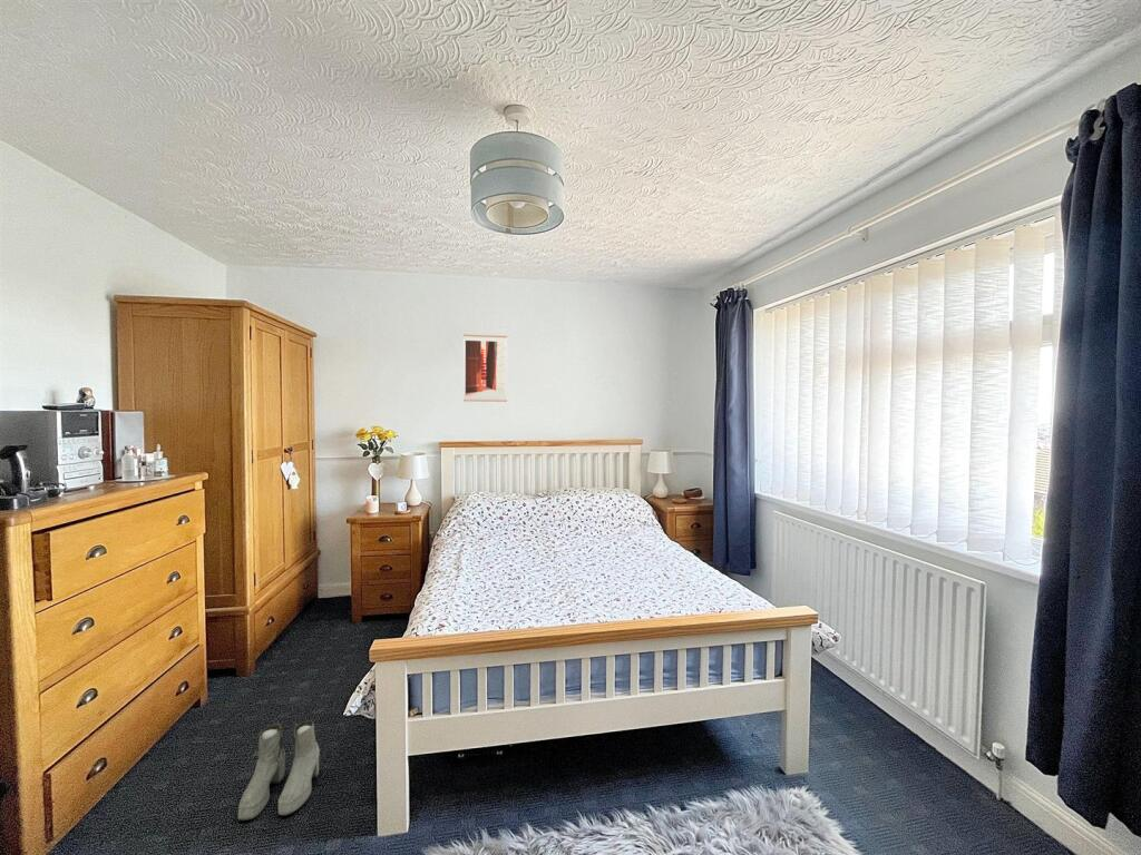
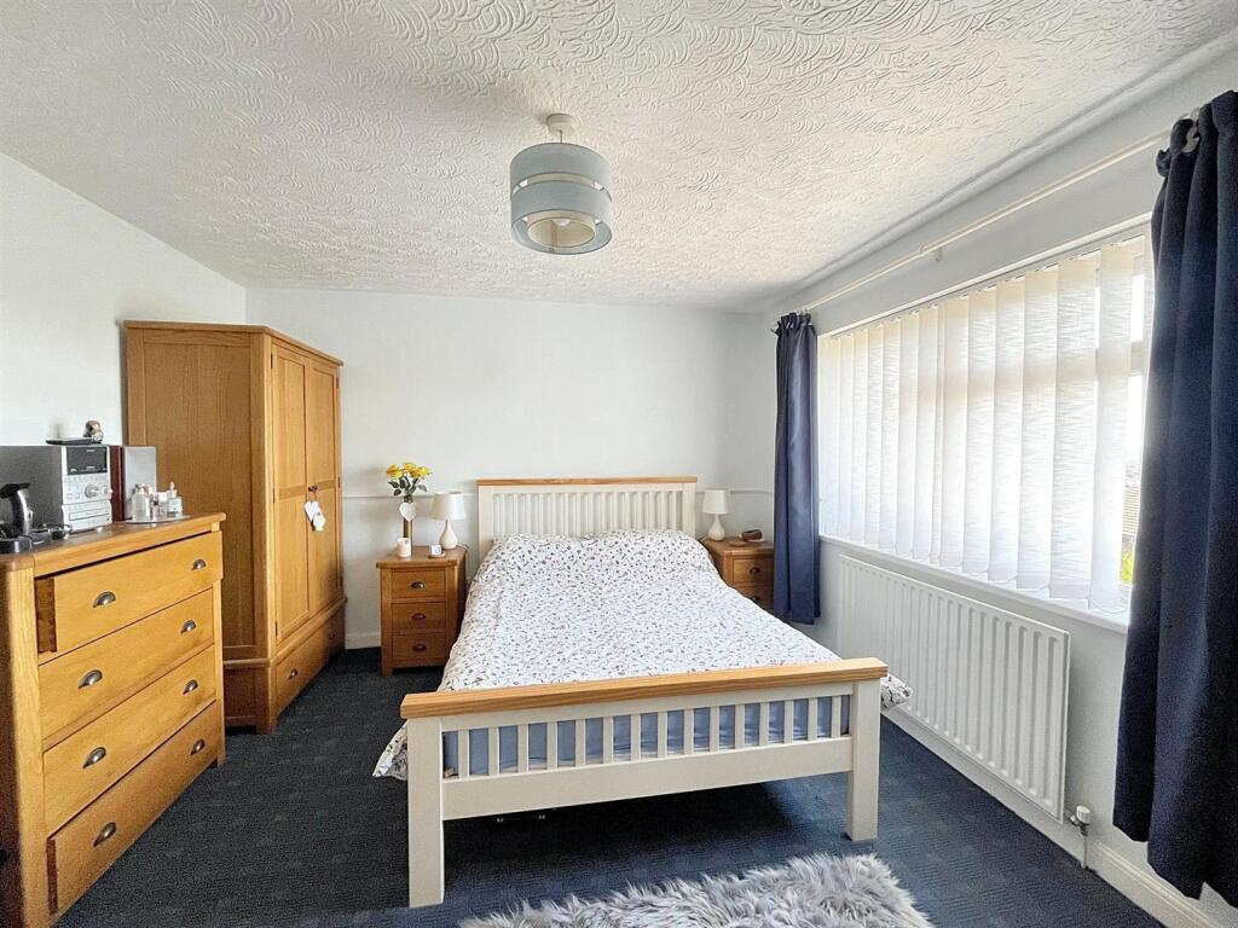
- wall art (485, 367)
- boots (282, 764)
